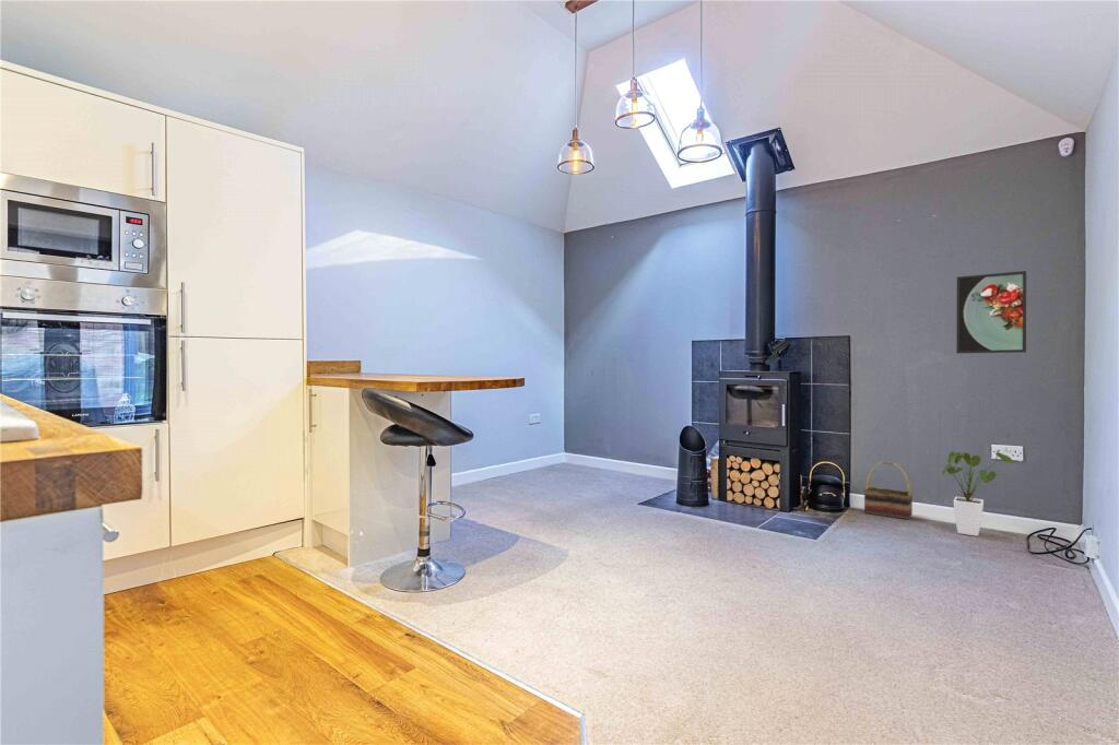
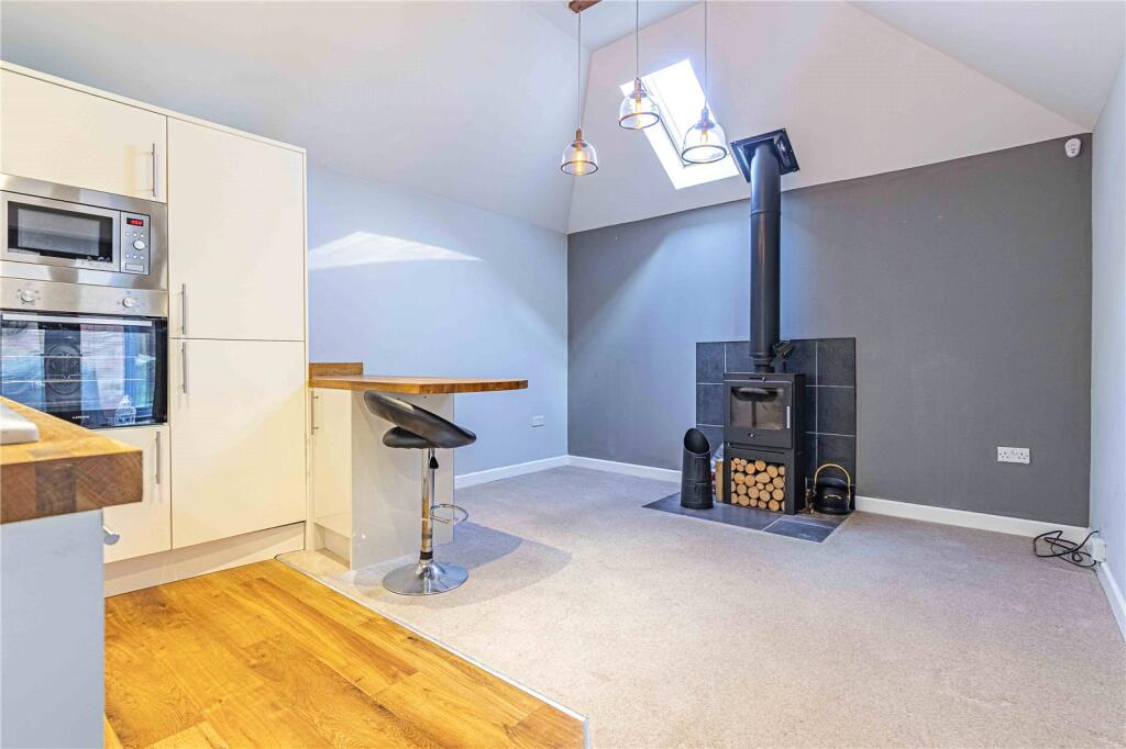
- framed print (990, 312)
- house plant (974, 490)
- basket (887, 489)
